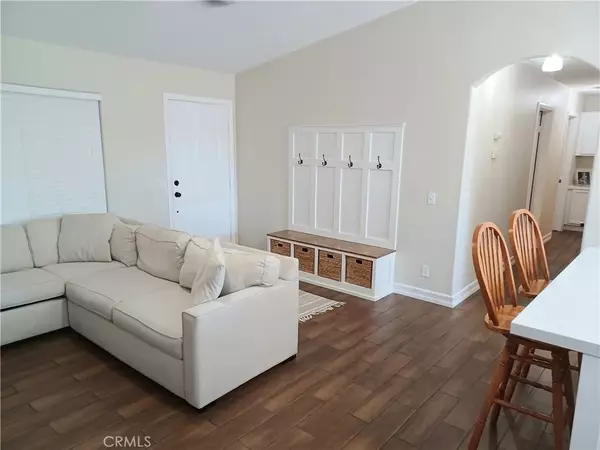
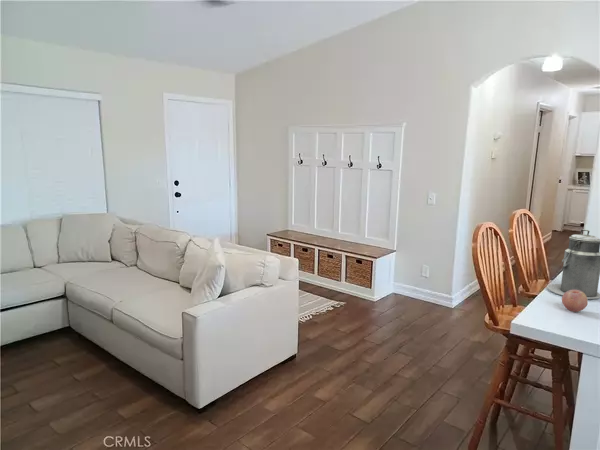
+ fruit (574, 300)
+ canister (577, 261)
